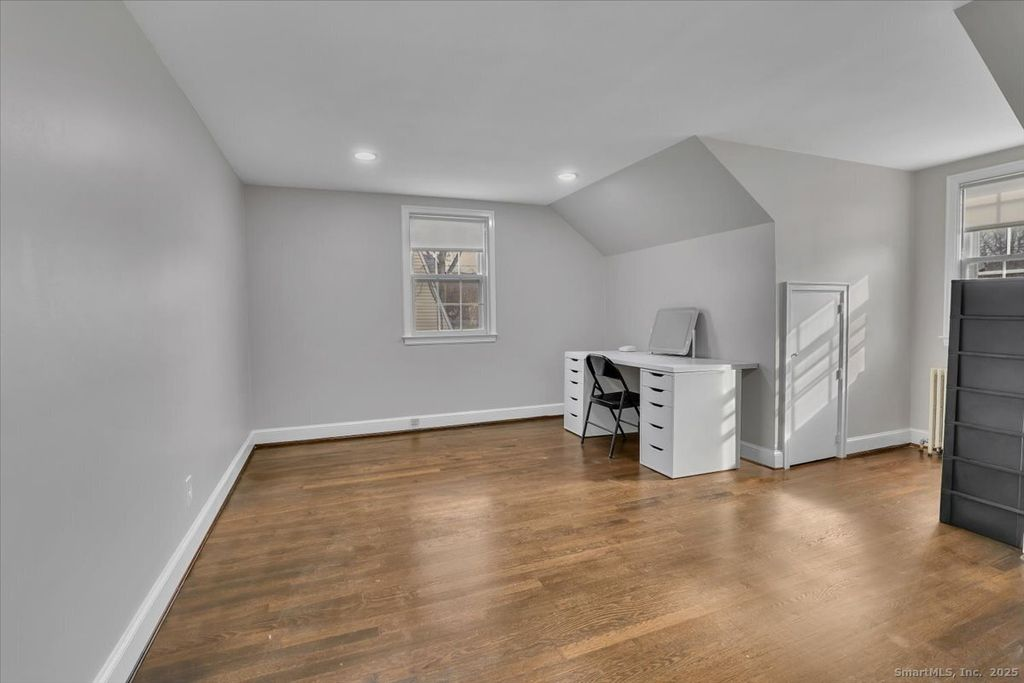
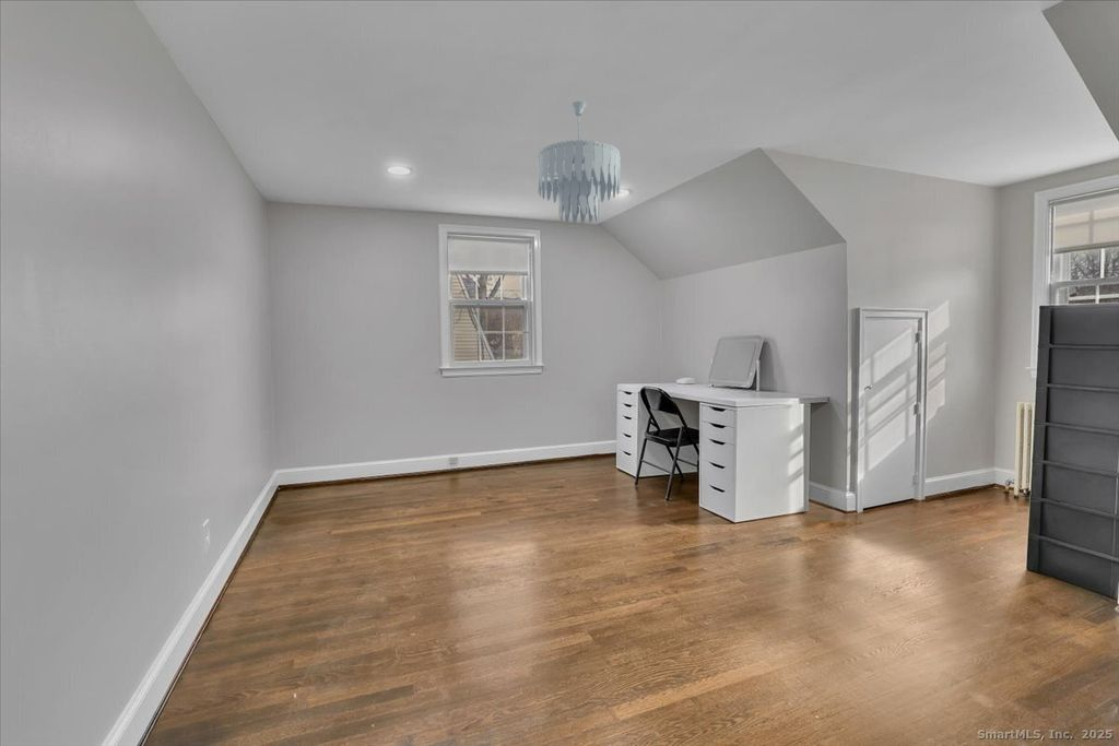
+ ceiling light fixture (578, 163)
